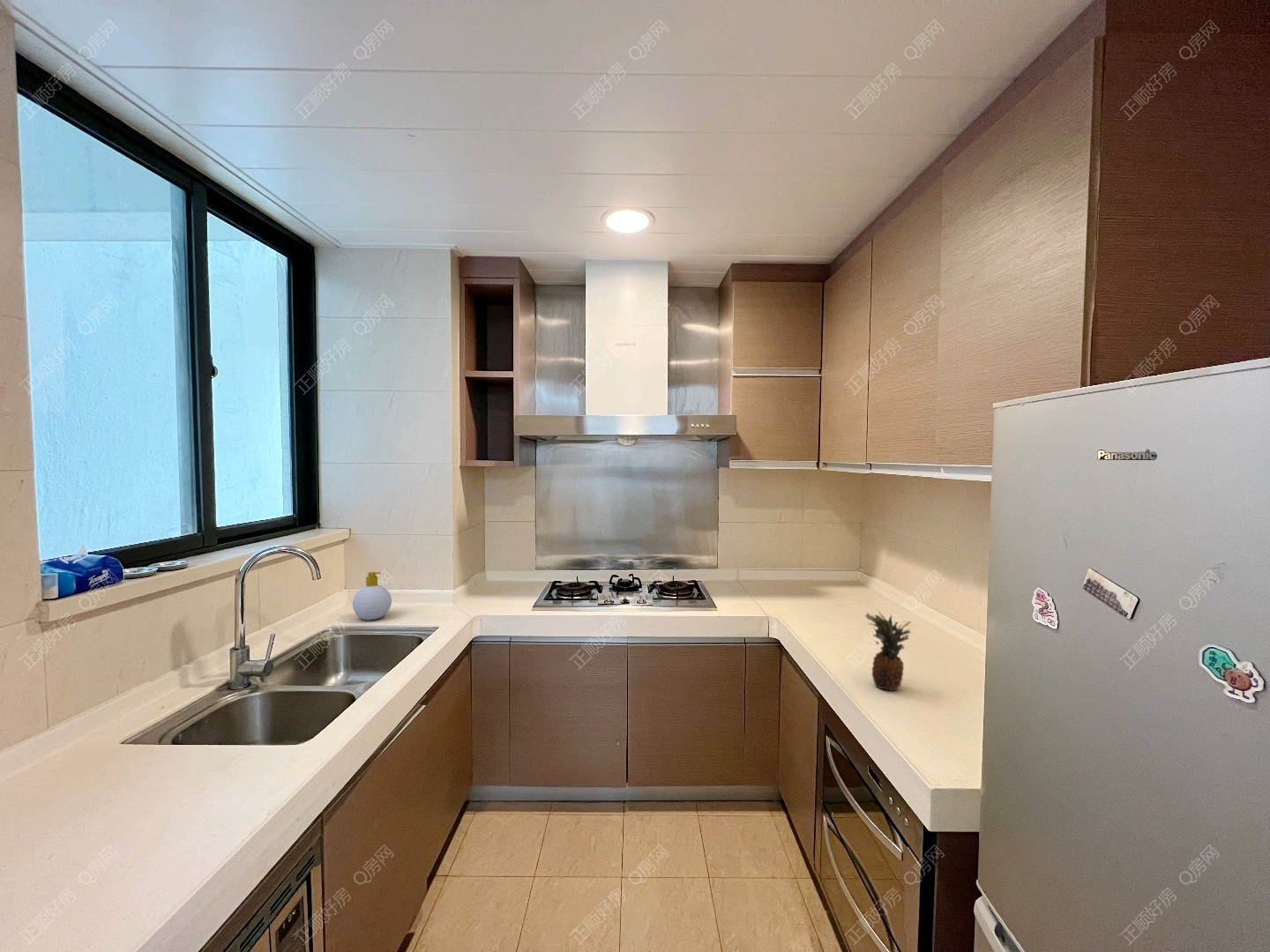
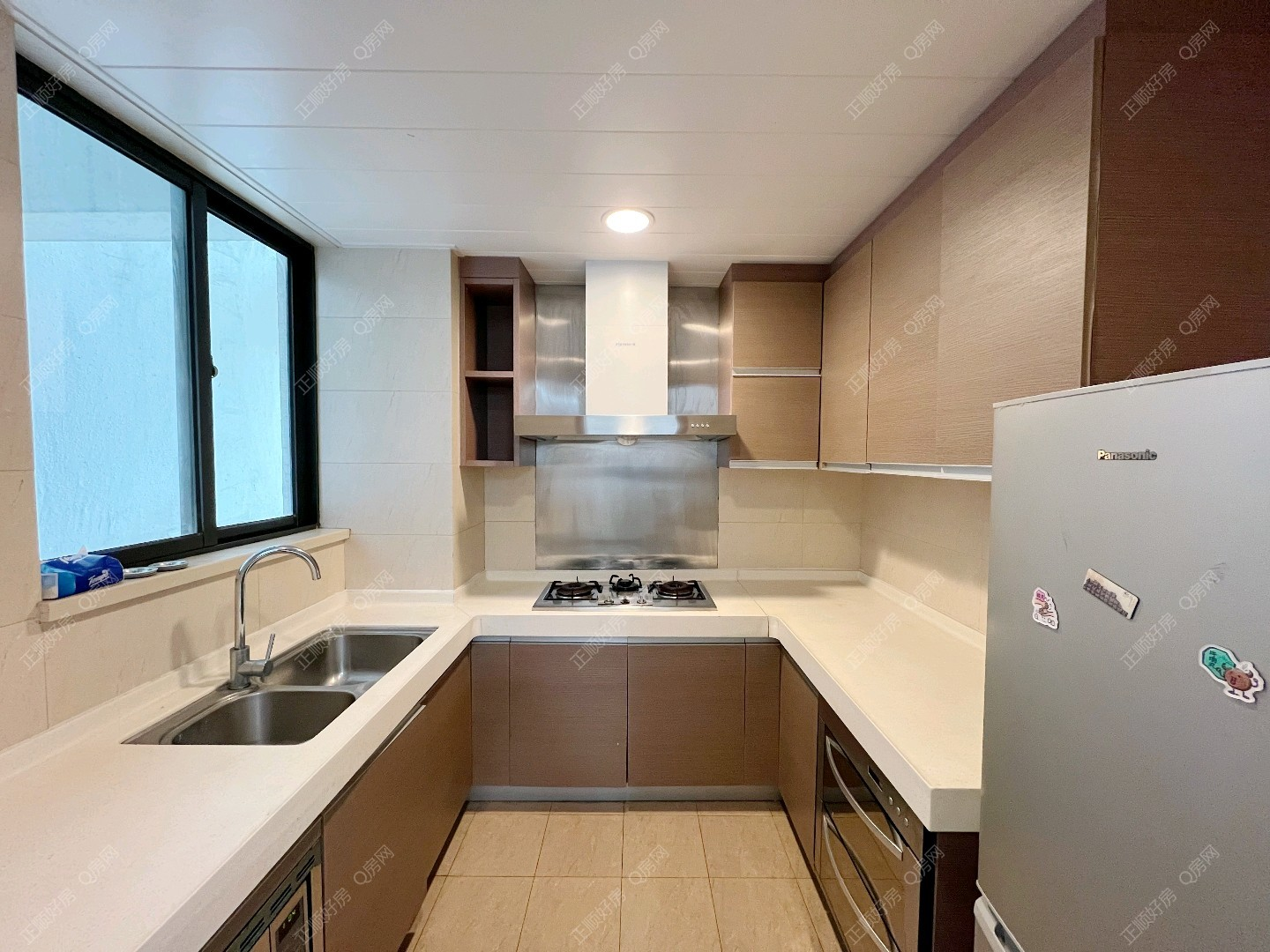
- soap bottle (371, 595)
- fruit (886, 649)
